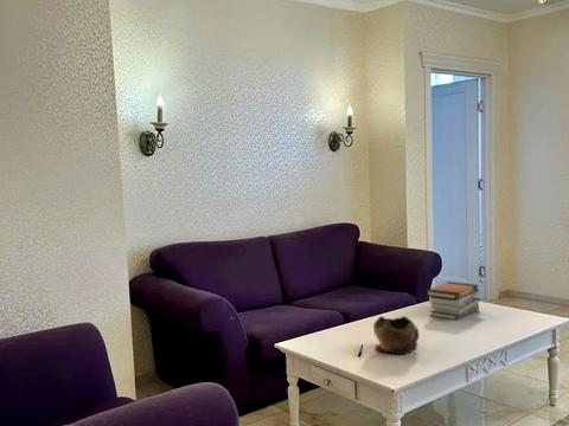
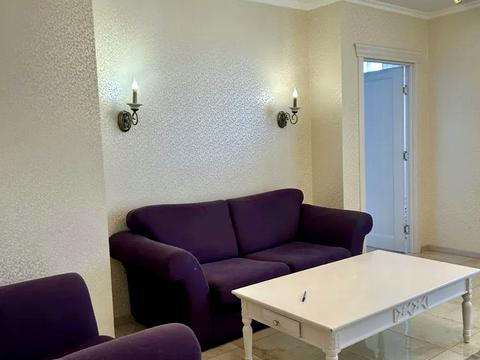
- decorative bowl (396, 333)
- book stack (453, 299)
